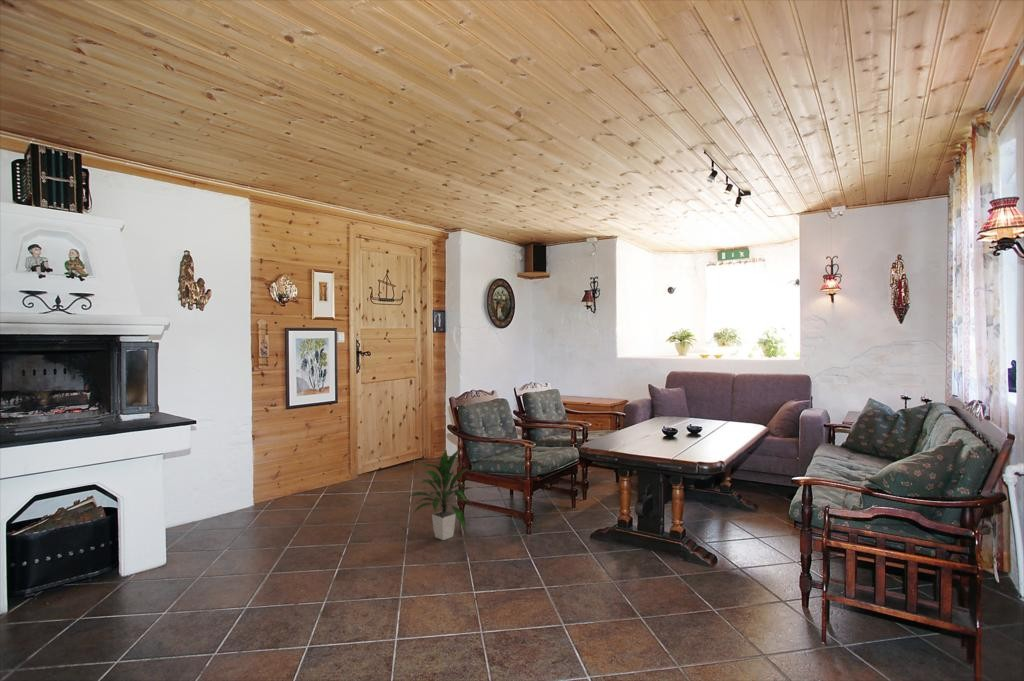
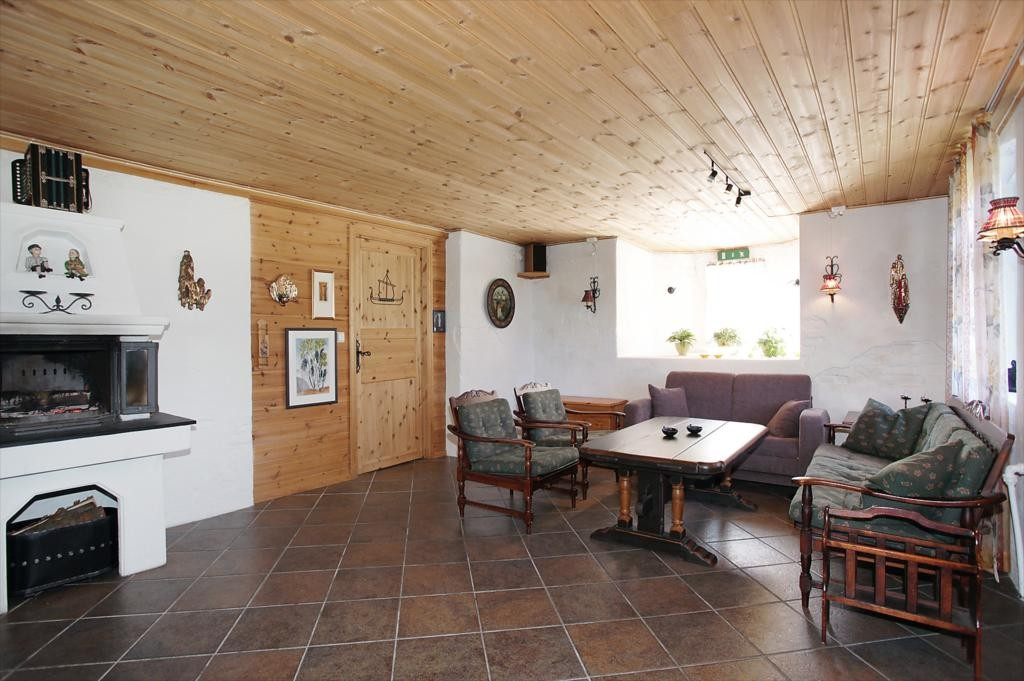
- indoor plant (444, 494)
